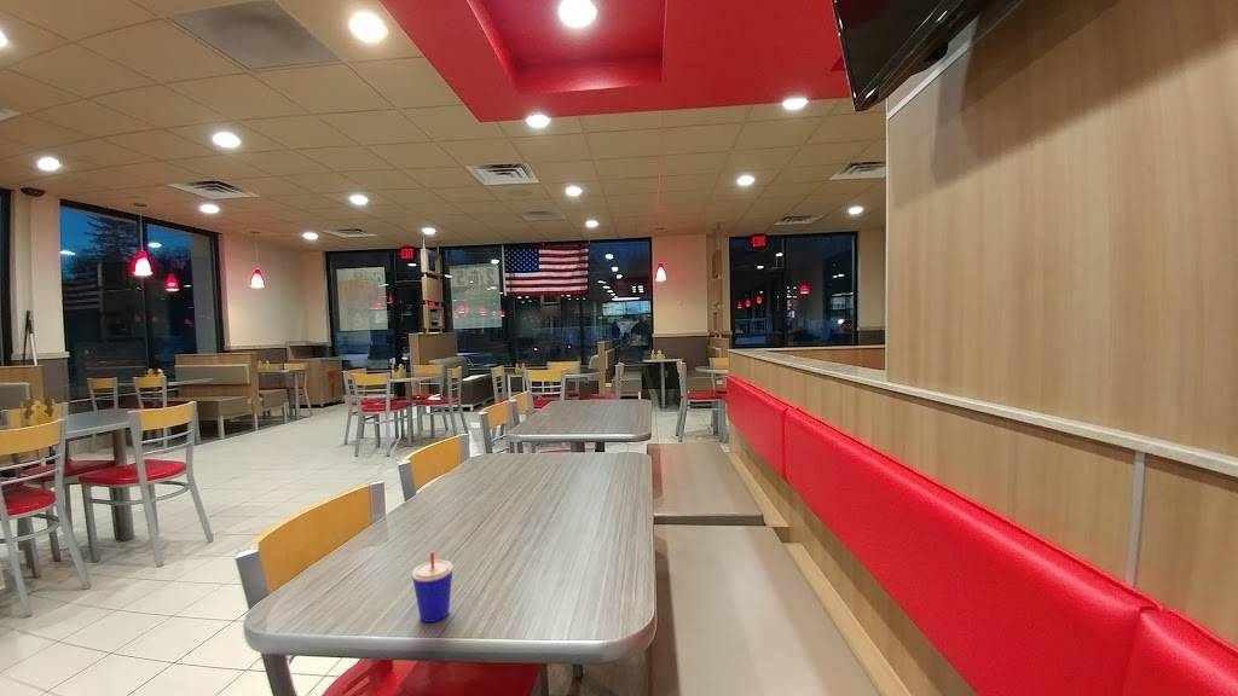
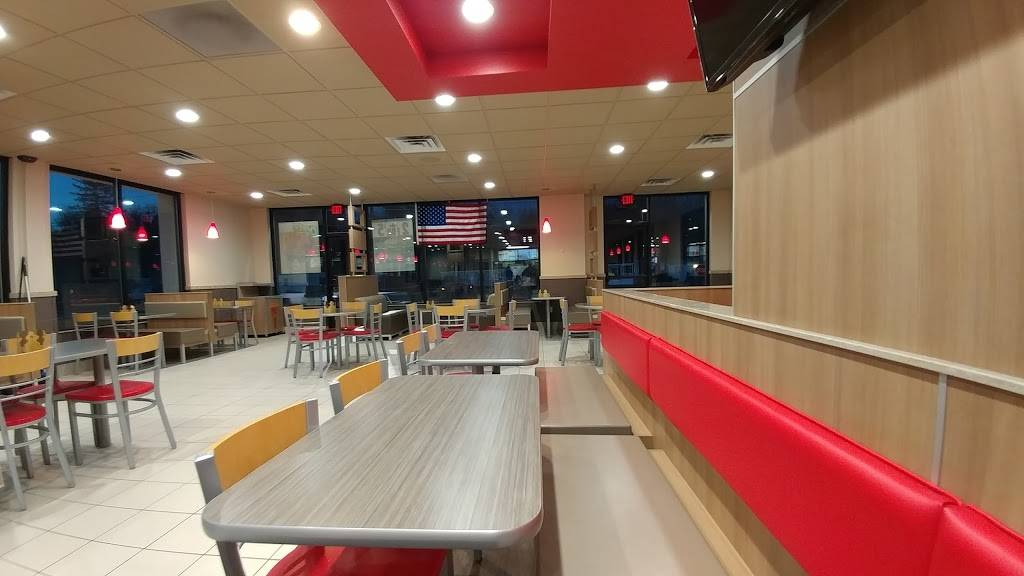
- beverage cup (433, 582)
